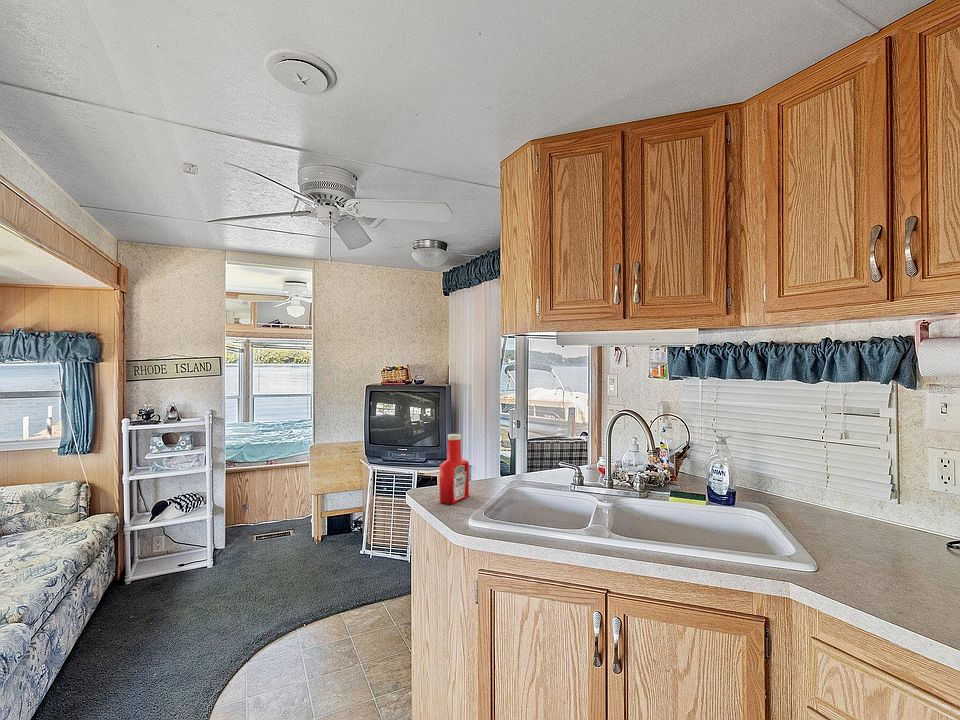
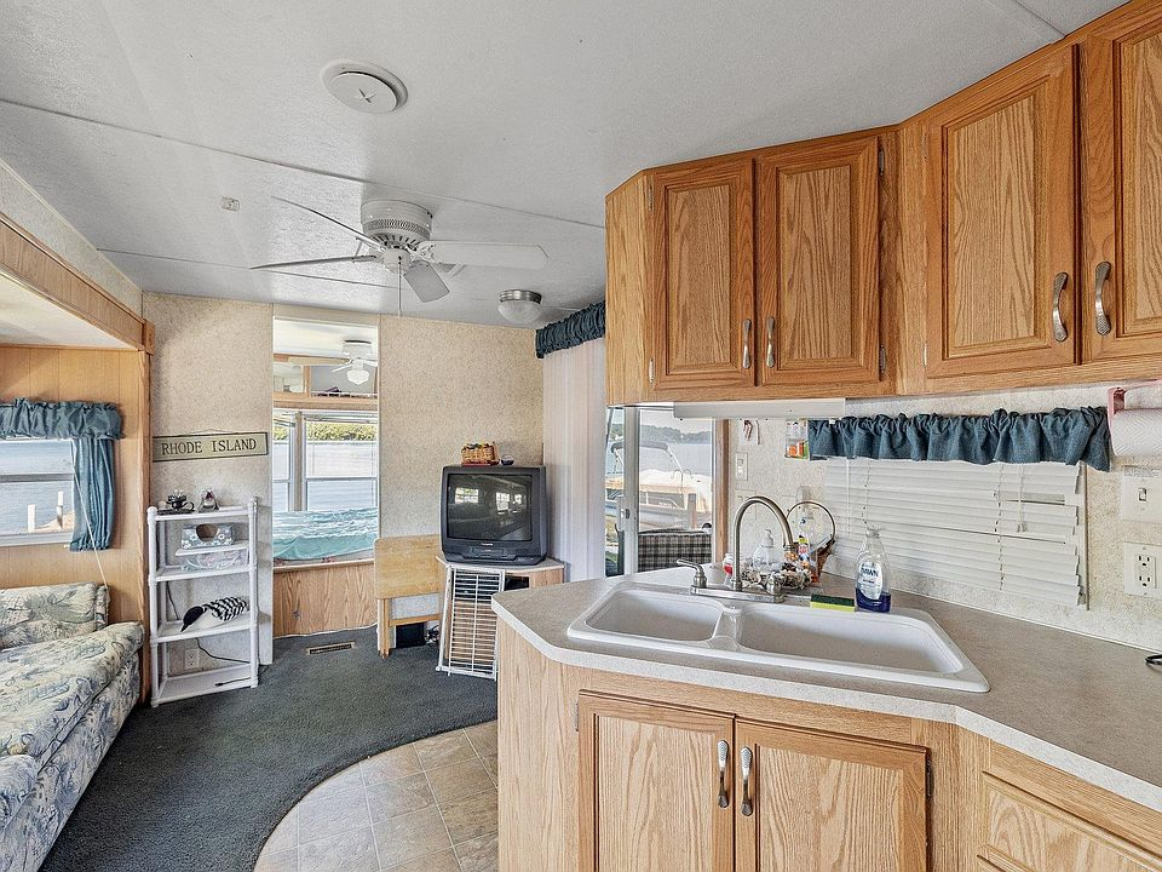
- soap bottle (454, 466)
